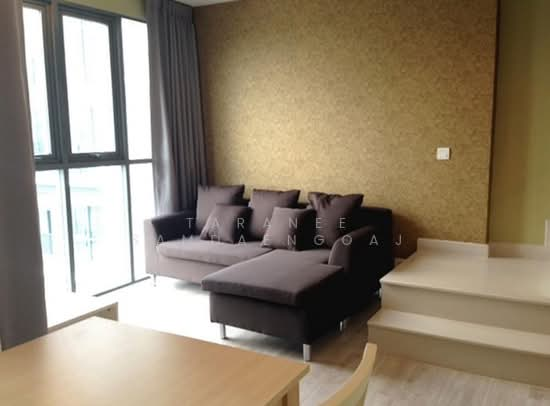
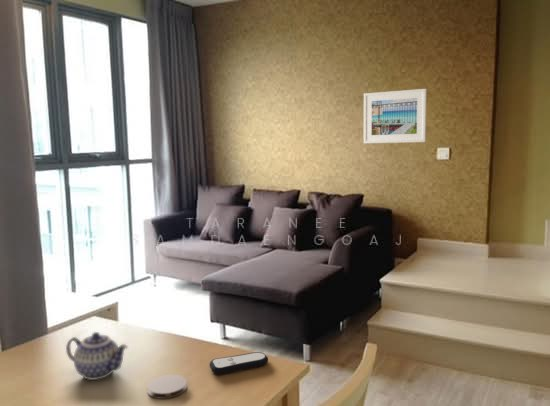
+ coaster (167, 386)
+ teapot (97, 353)
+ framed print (393, 117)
+ remote control (239, 362)
